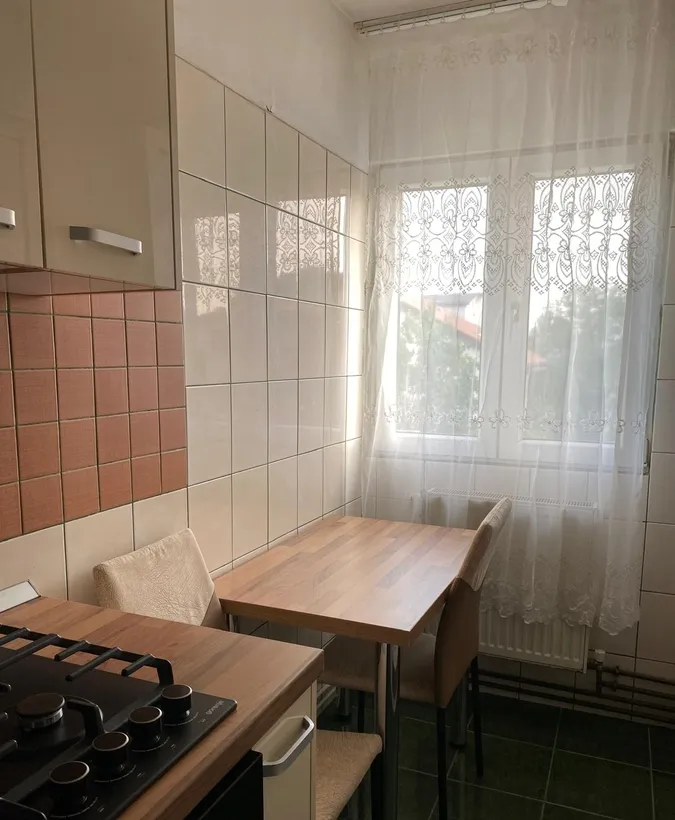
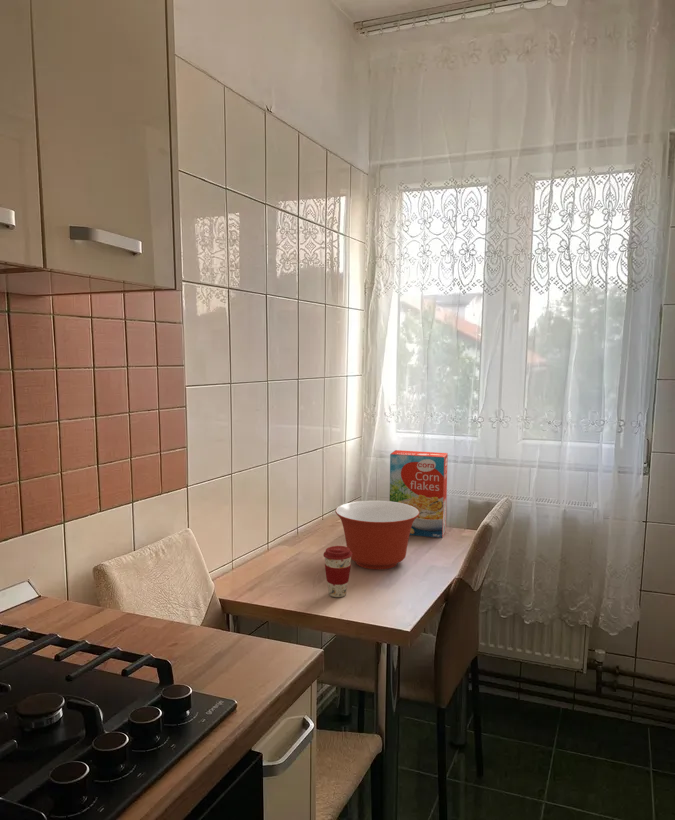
+ mixing bowl (376, 536)
+ cereal box (418, 492)
+ coffee cup (337, 571)
